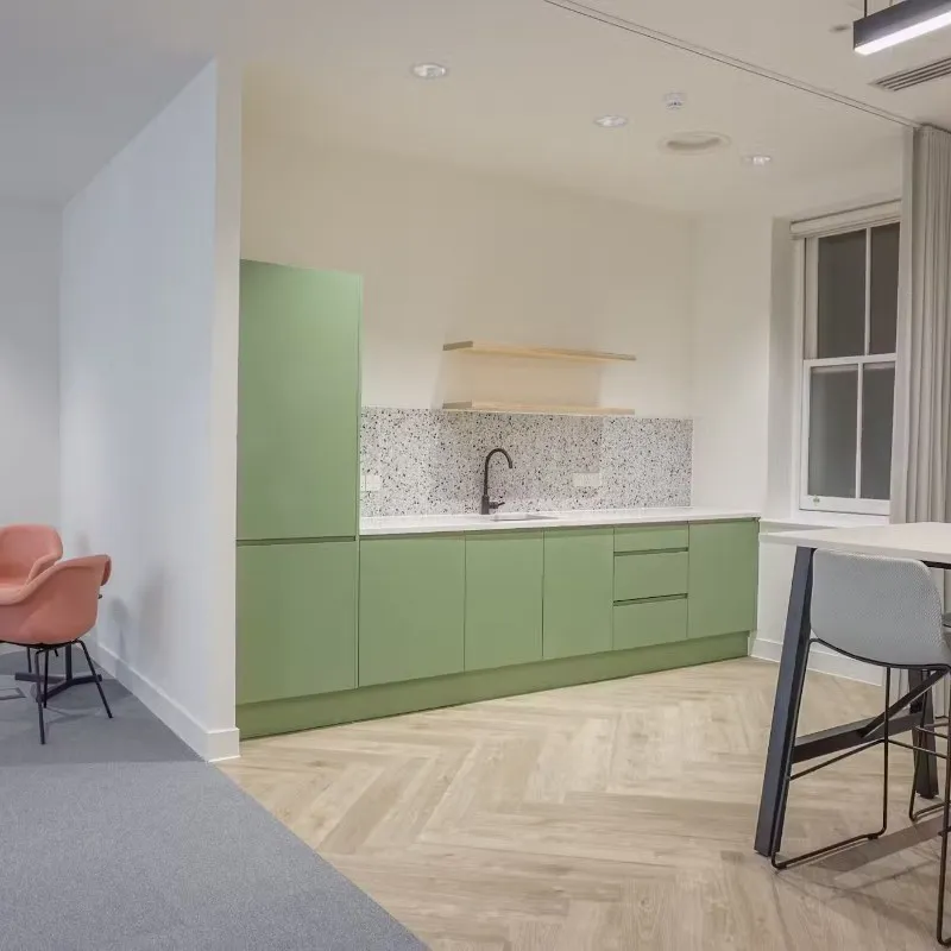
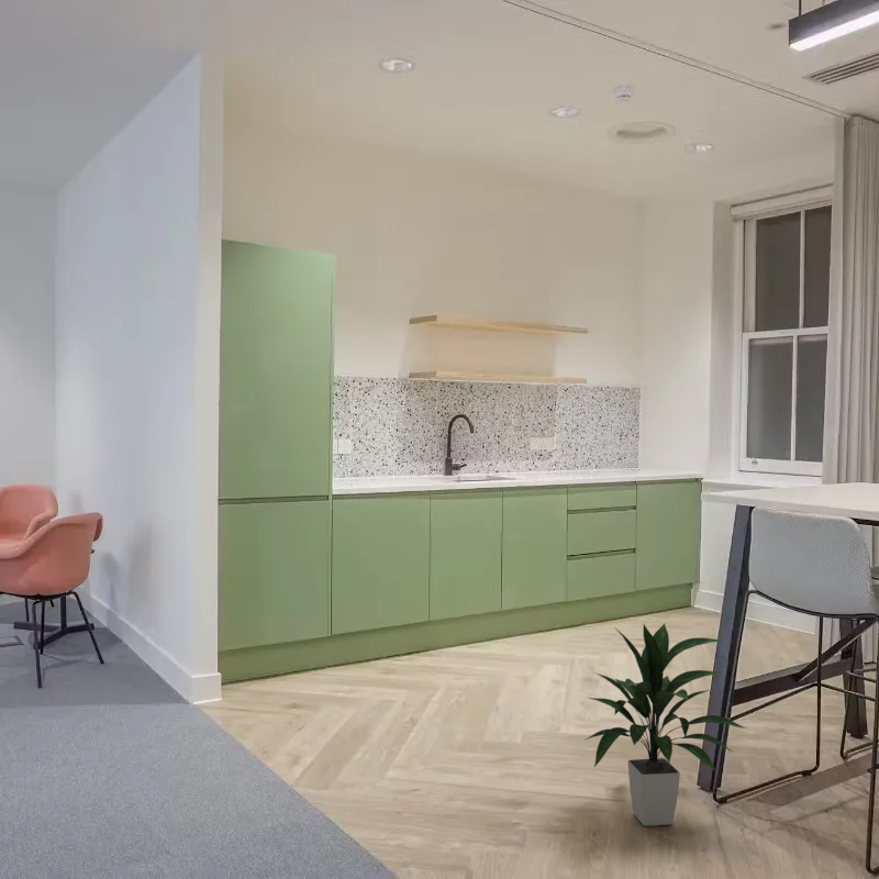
+ indoor plant (656, 717)
